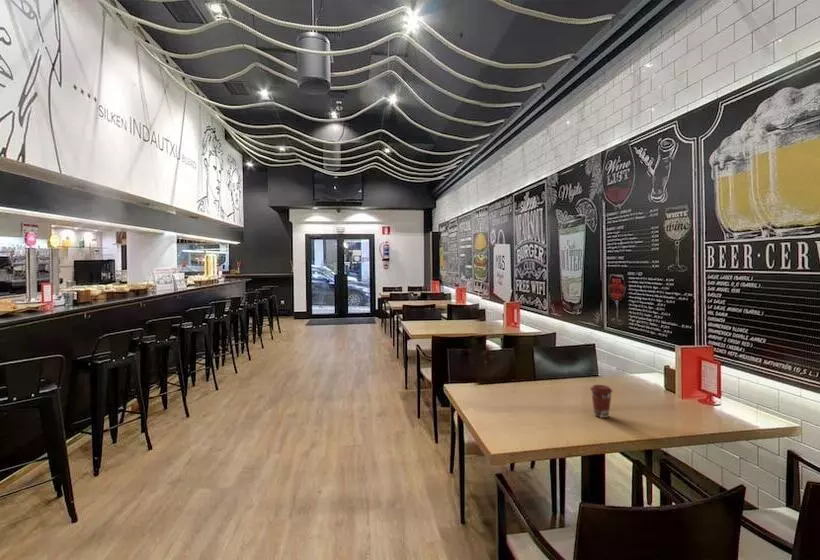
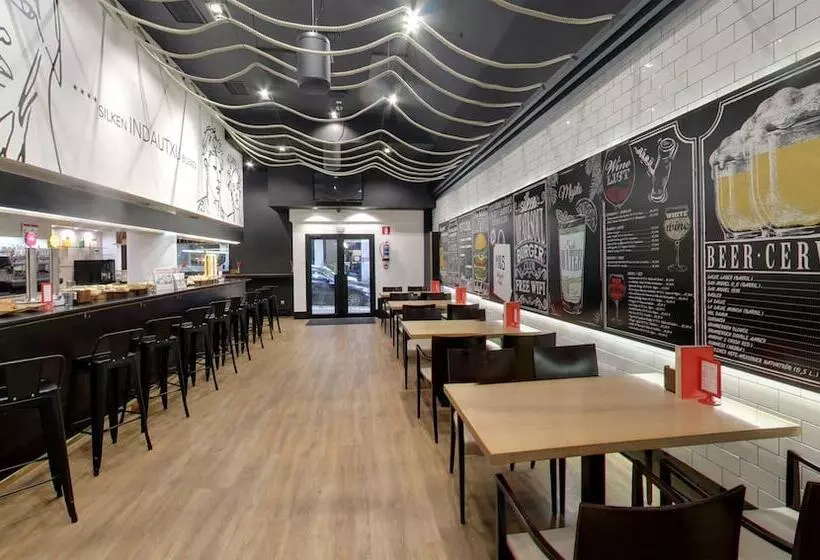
- coffee cup (601, 401)
